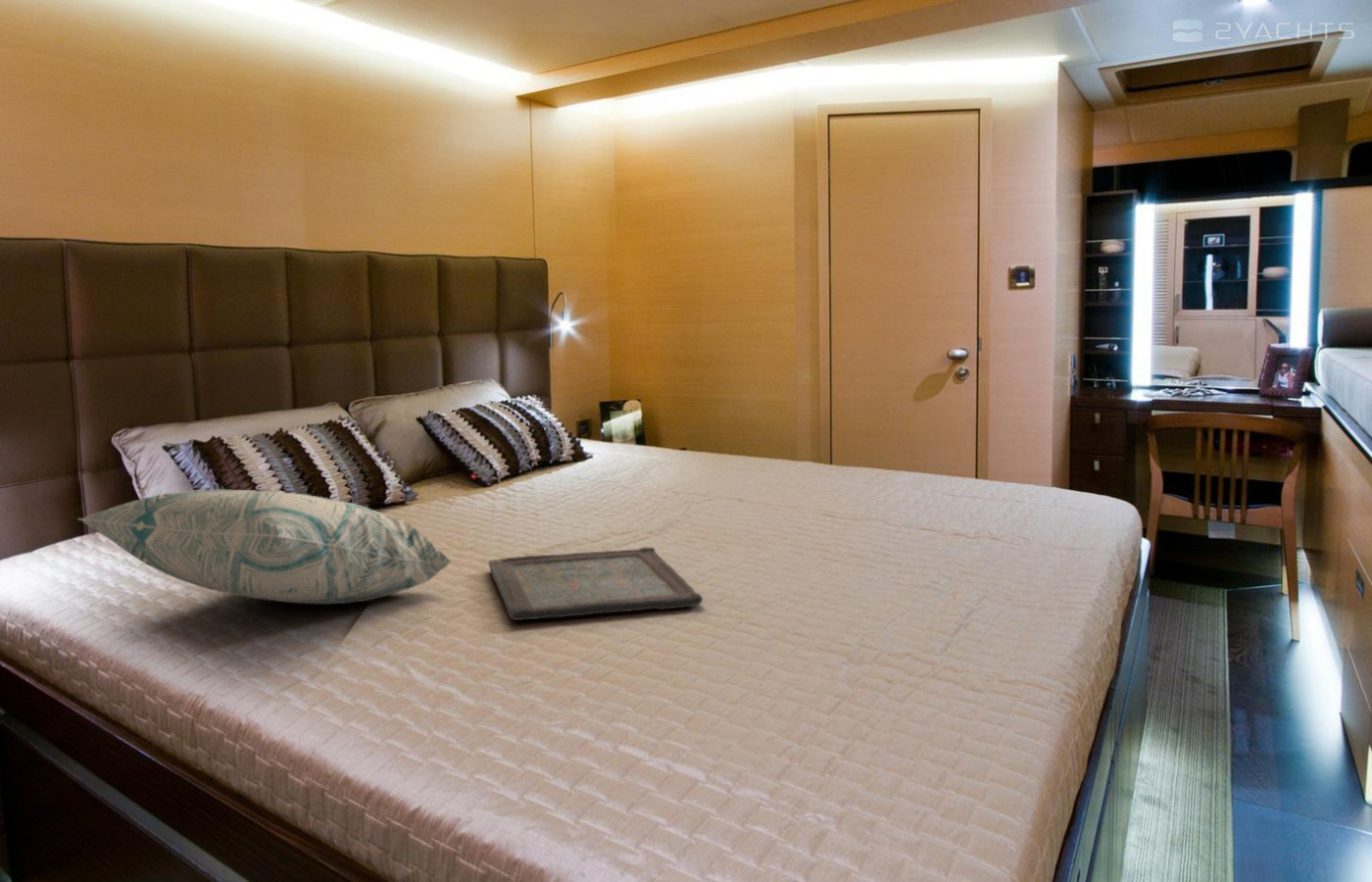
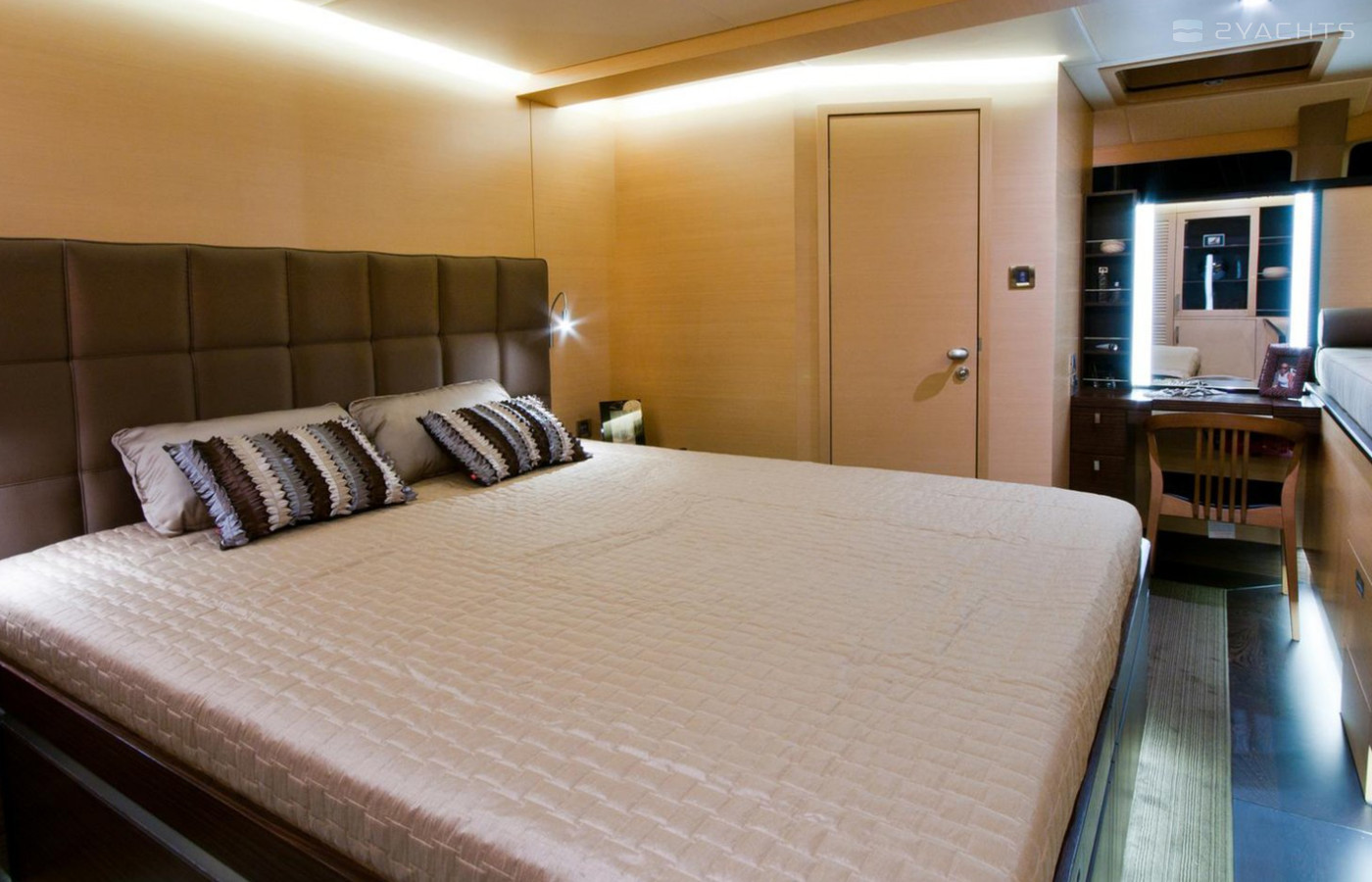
- serving tray (587, 579)
- decorative pillow (275, 549)
